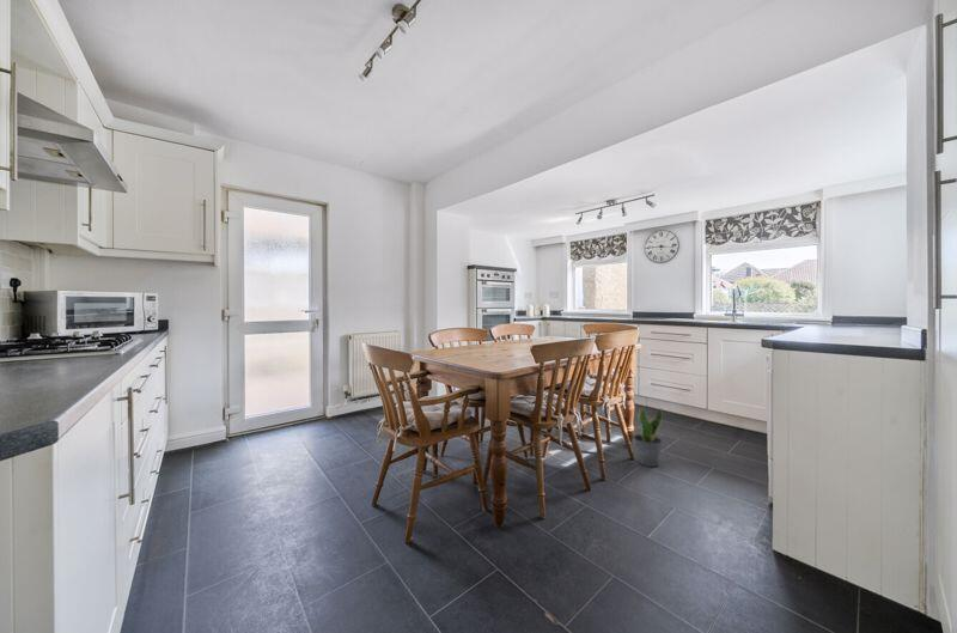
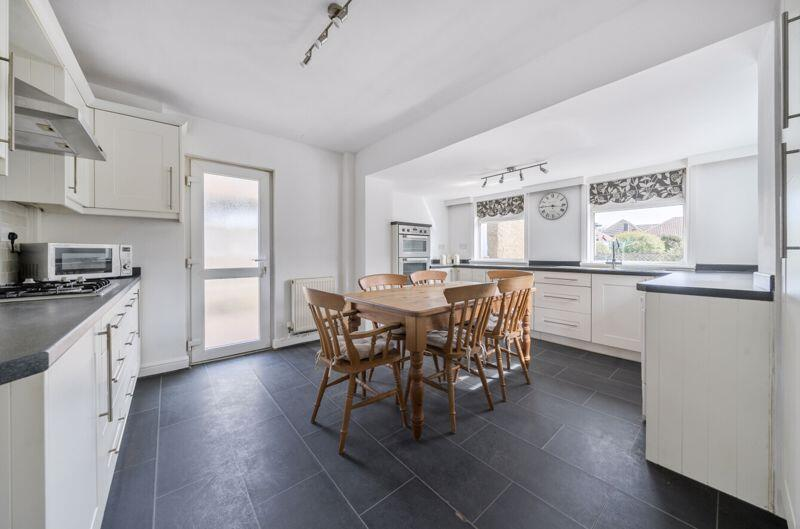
- potted plant (646, 433)
